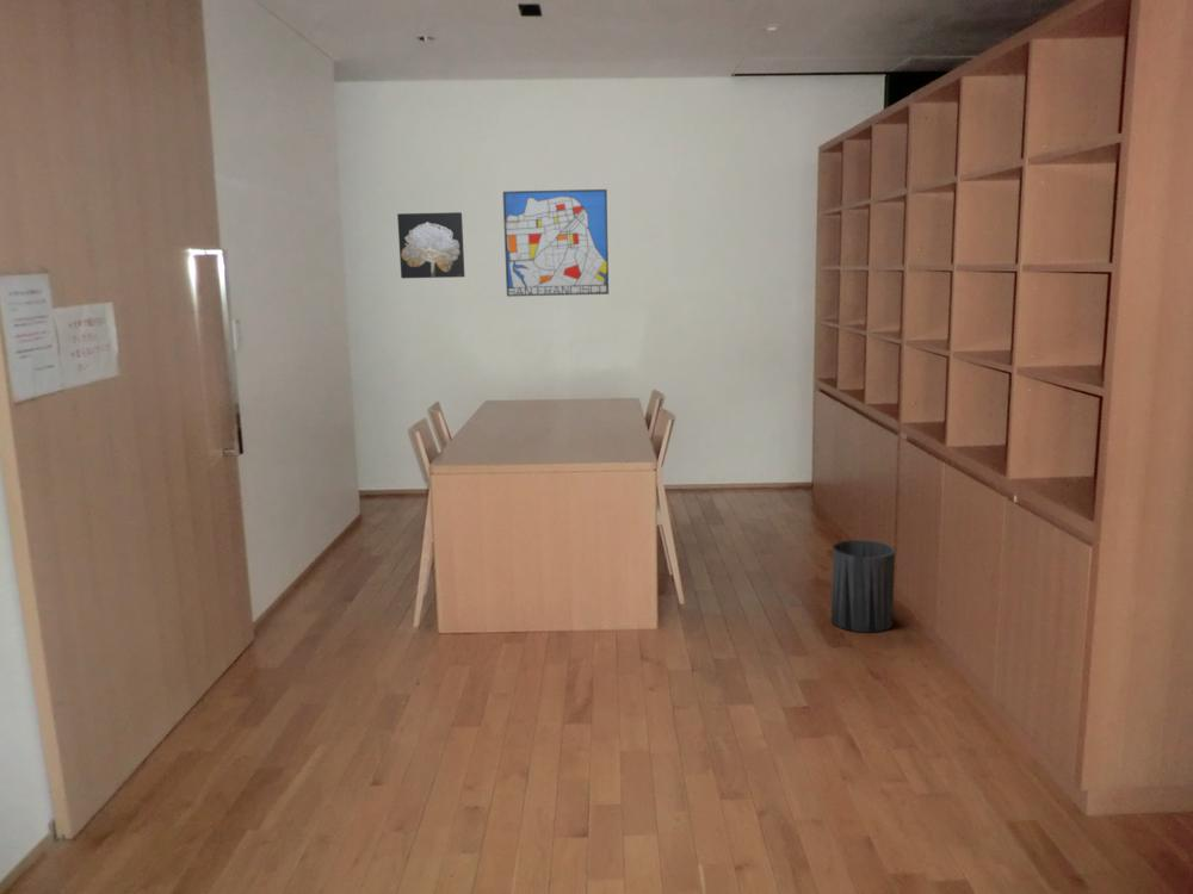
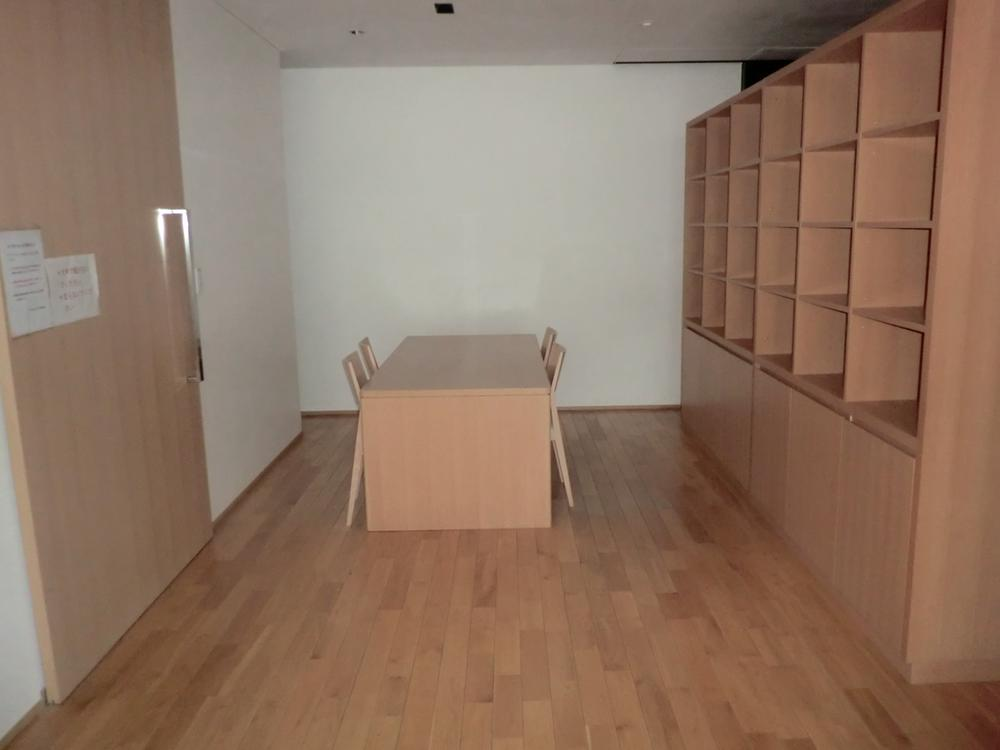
- wall art (556, 243)
- trash can (863, 584)
- wall art (431, 246)
